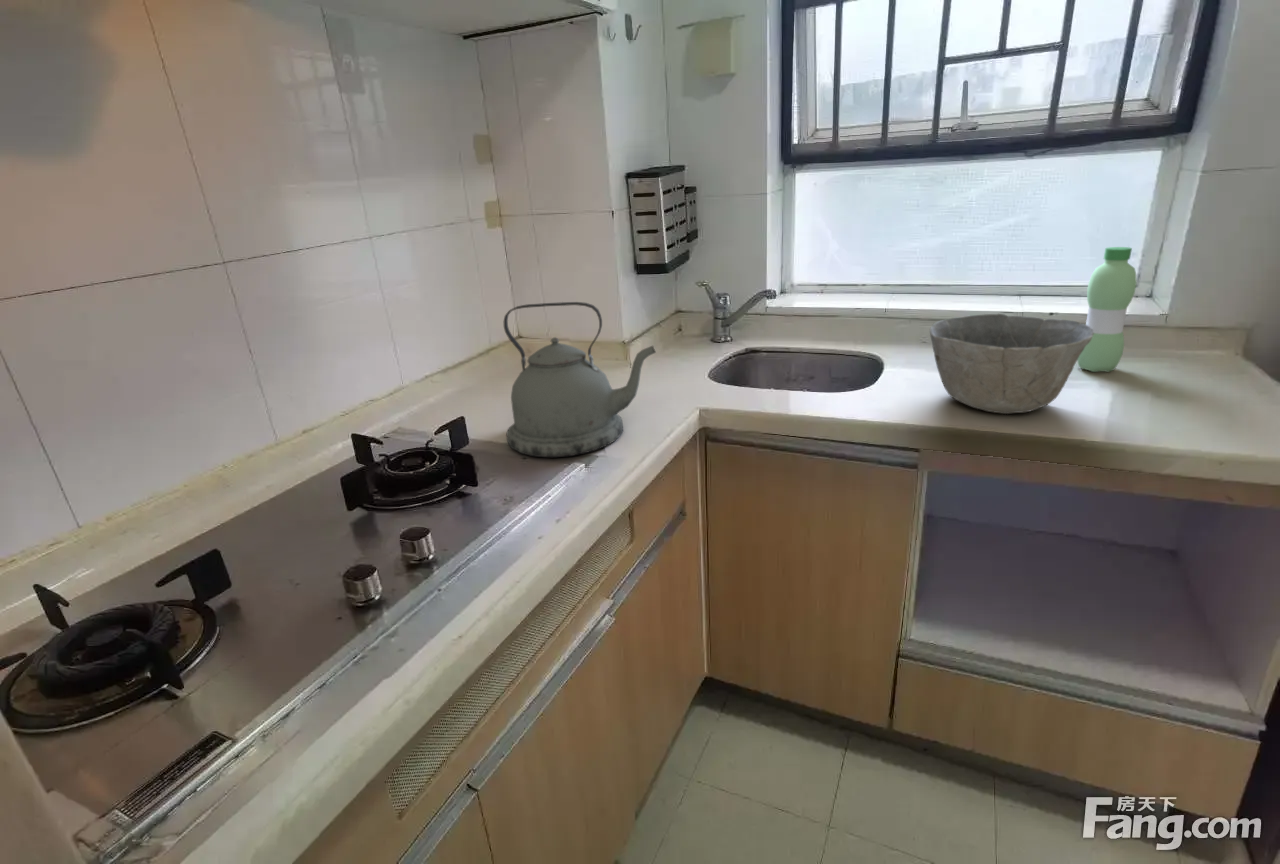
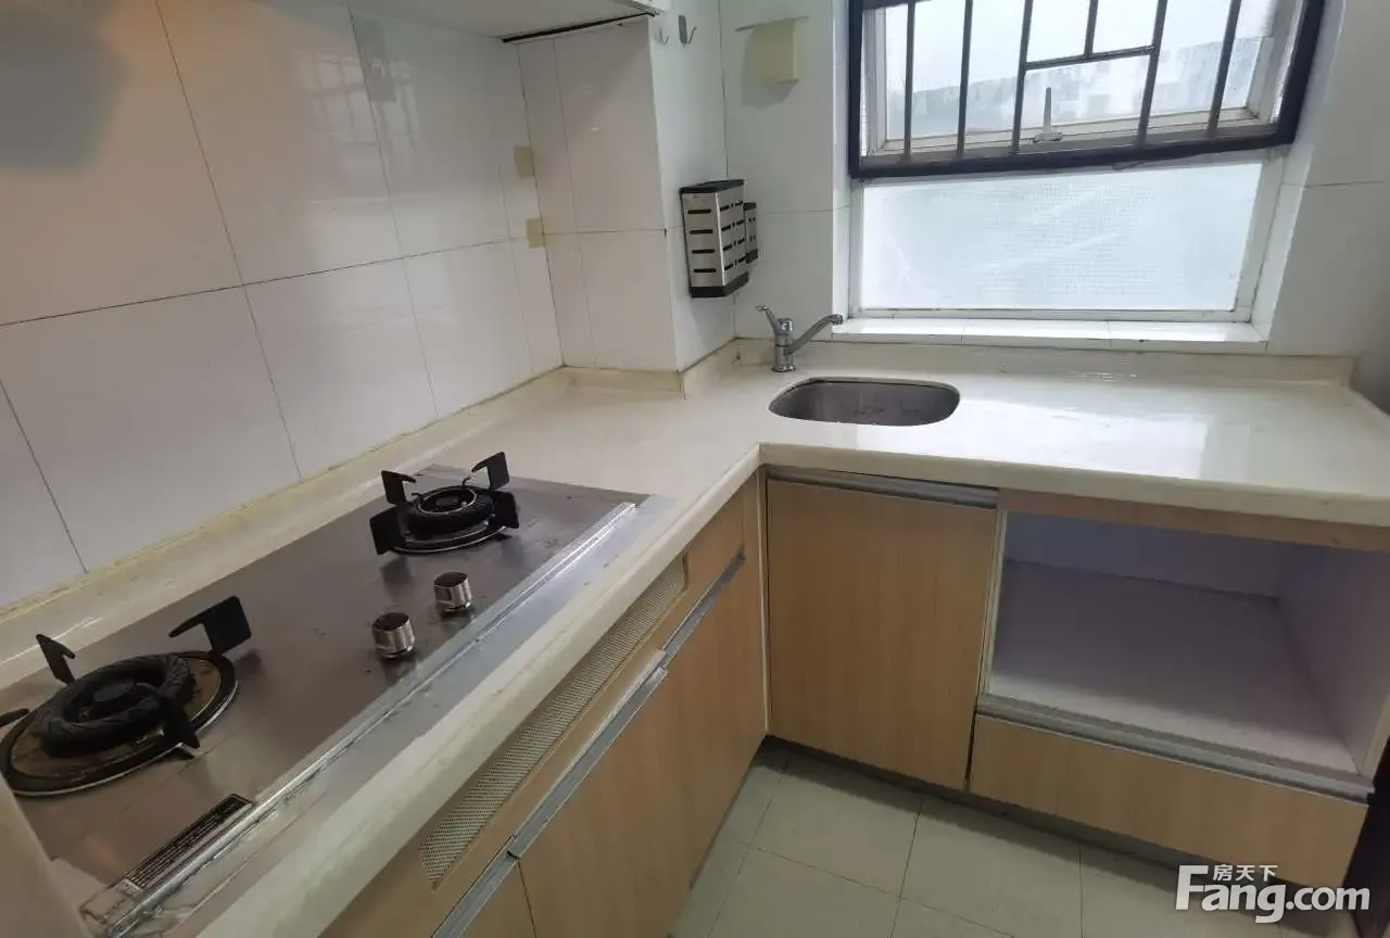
- bowl (1004, 367)
- water bottle (1107, 310)
- kettle (567, 370)
